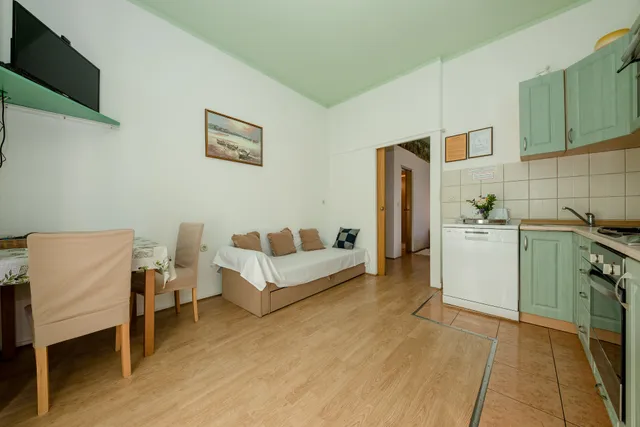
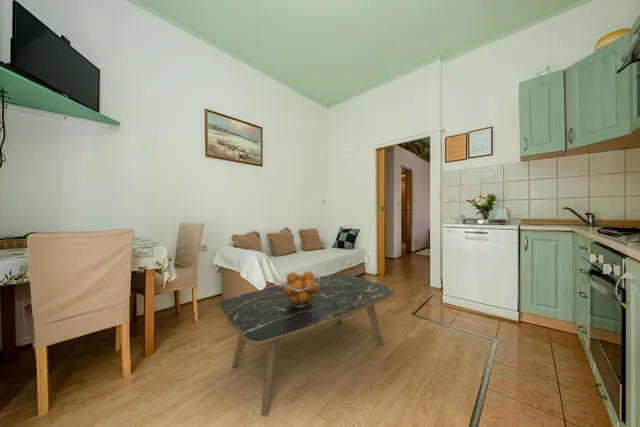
+ fruit basket (300, 287)
+ coffee table (313, 324)
